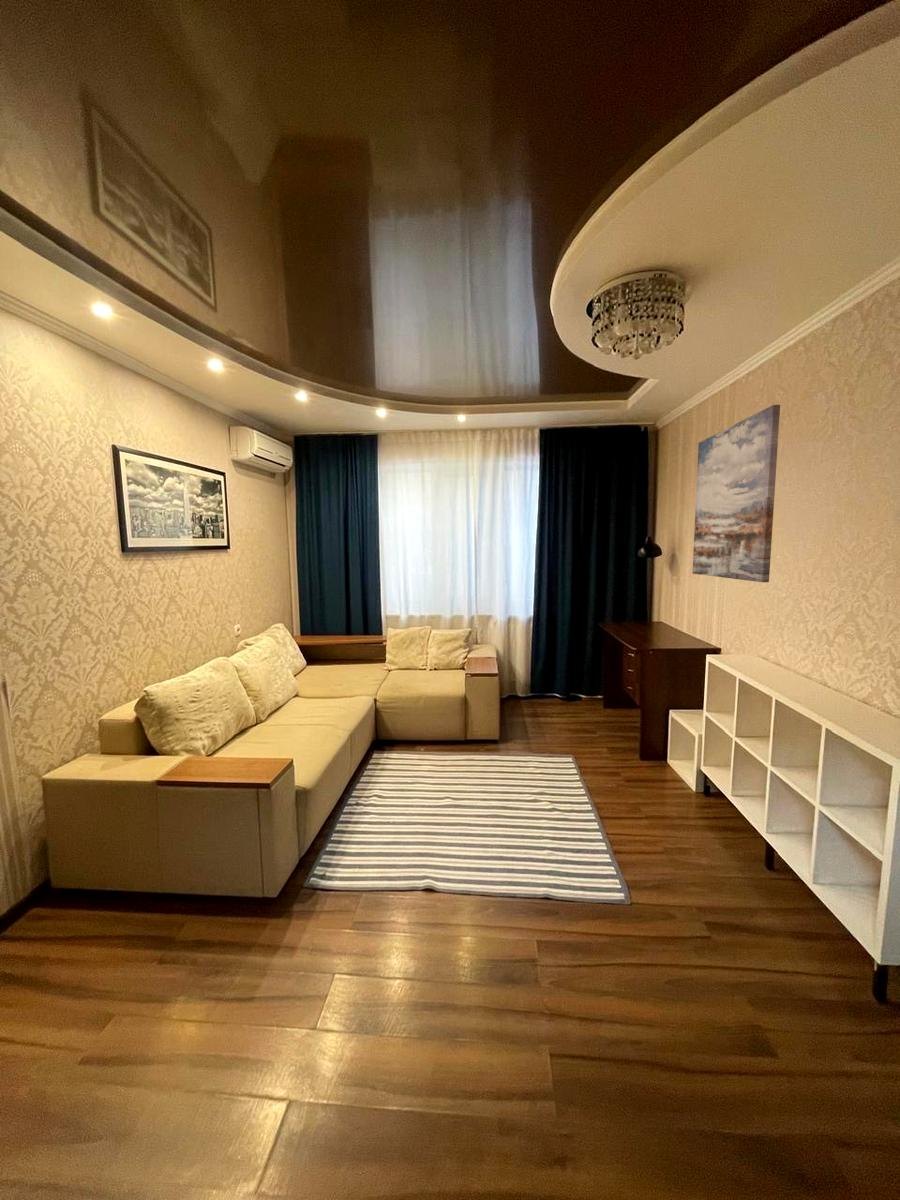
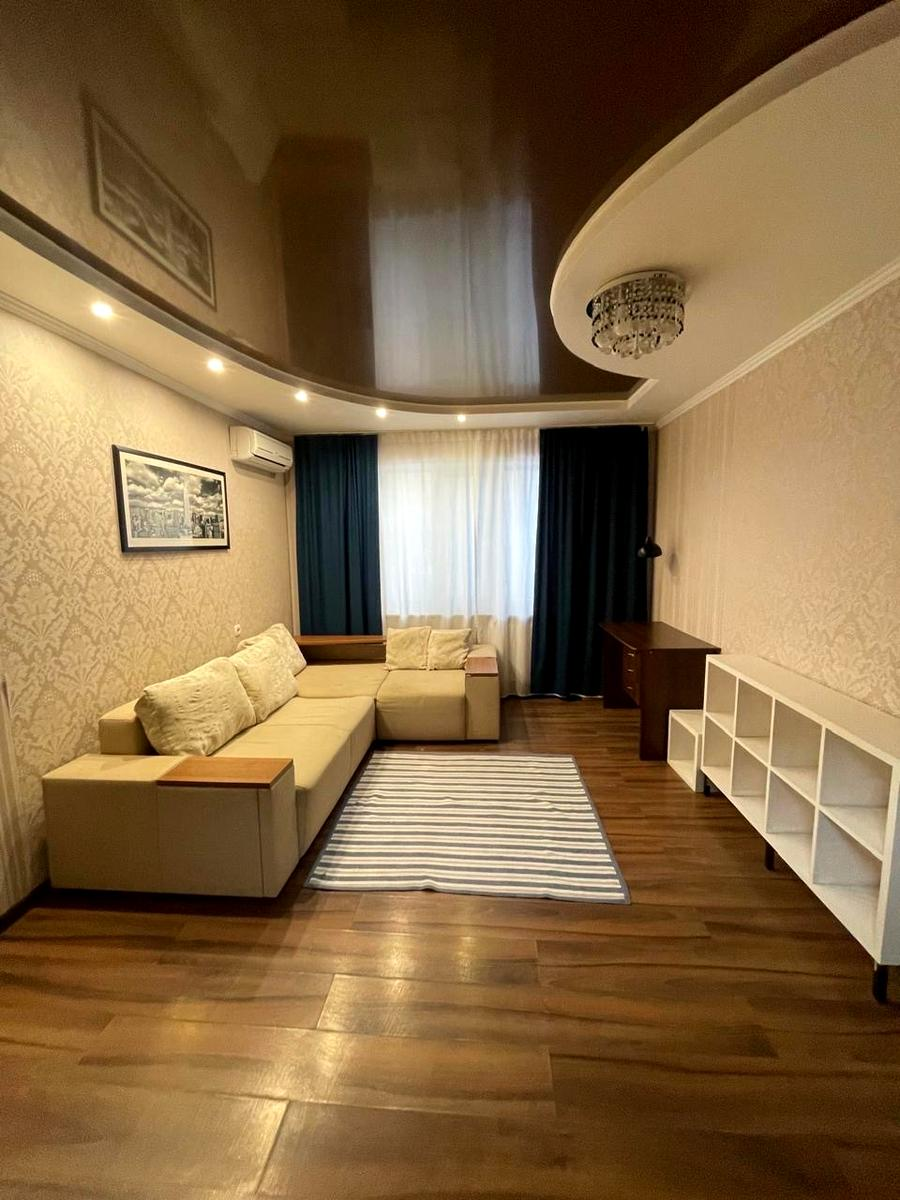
- wall art (729, 503)
